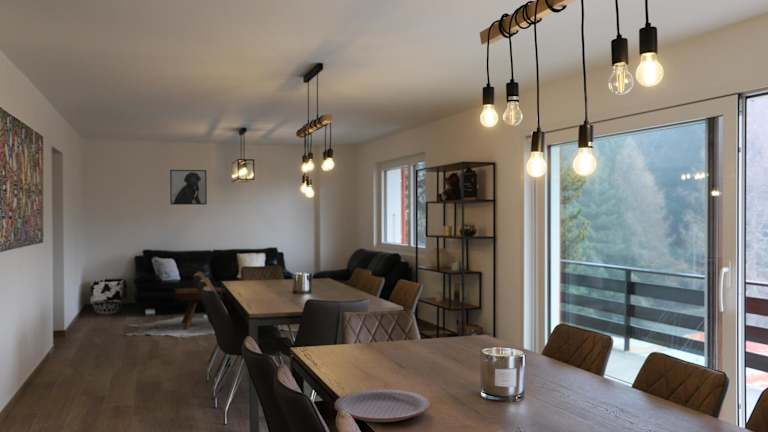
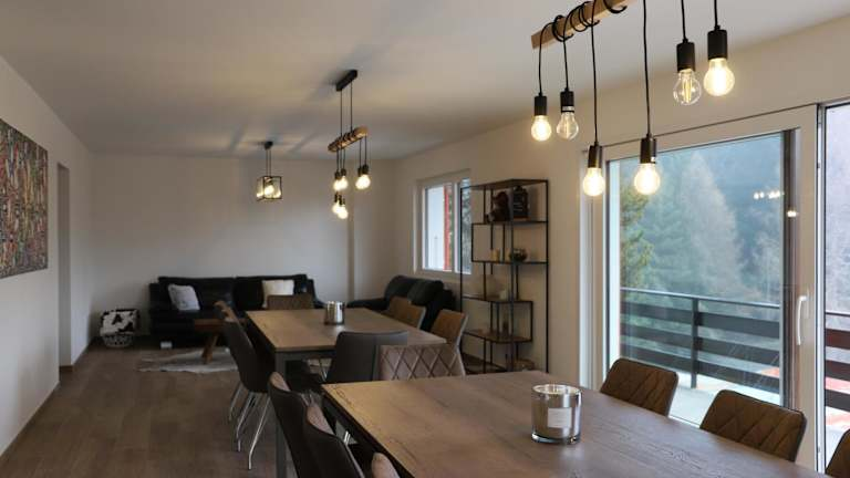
- plate (382, 406)
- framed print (188, 187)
